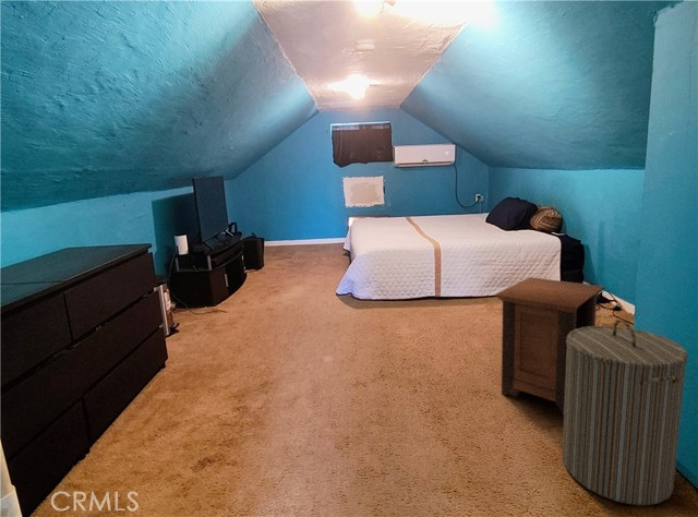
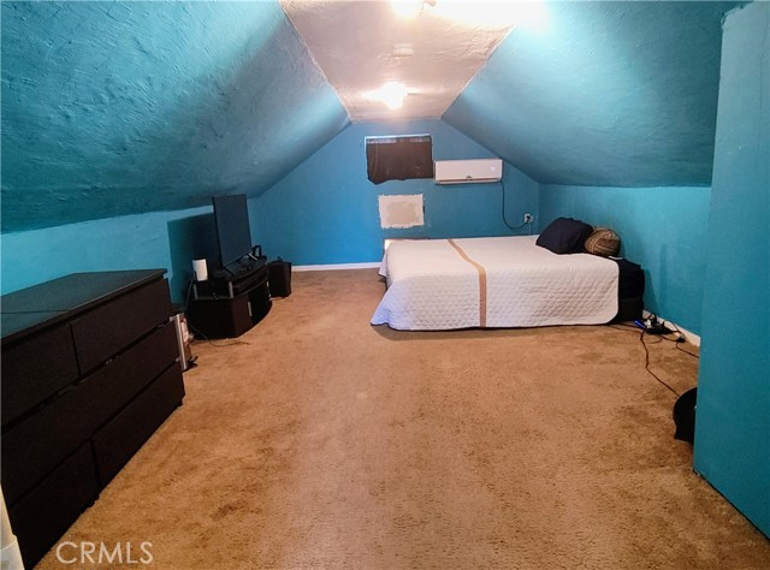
- laundry hamper (618, 398)
- nightstand (547, 341)
